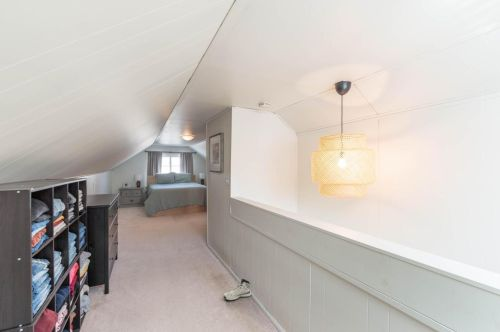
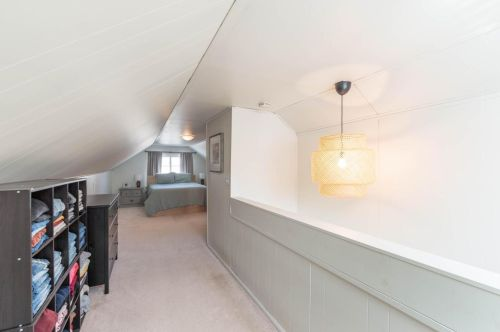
- sneaker (237, 288)
